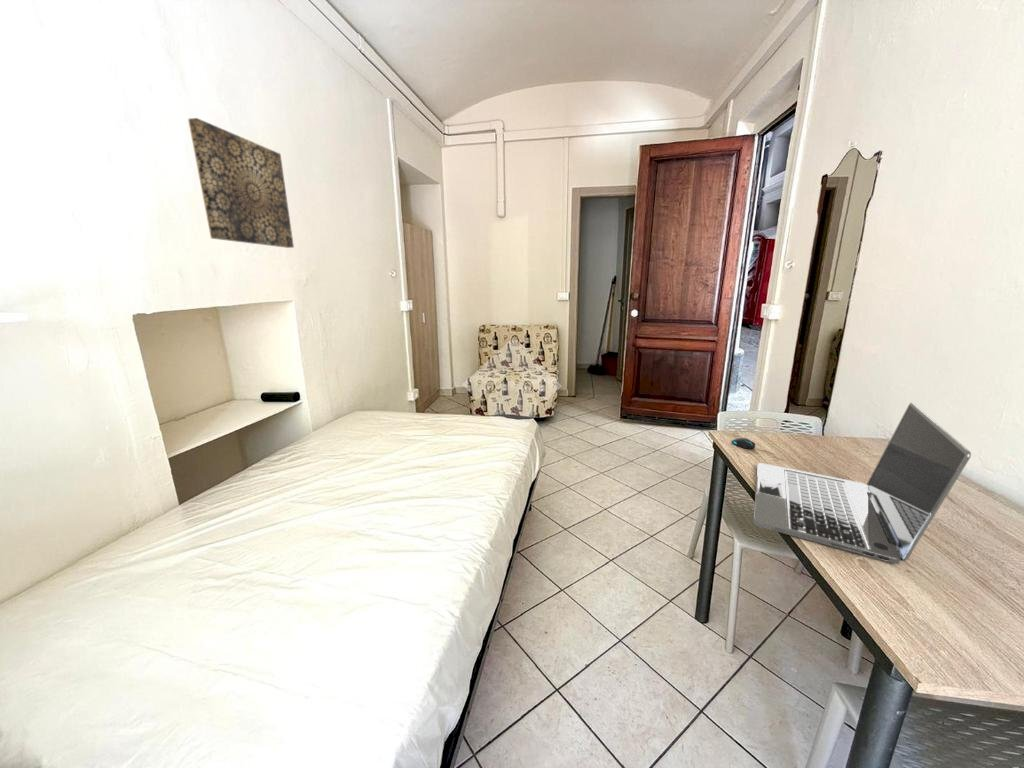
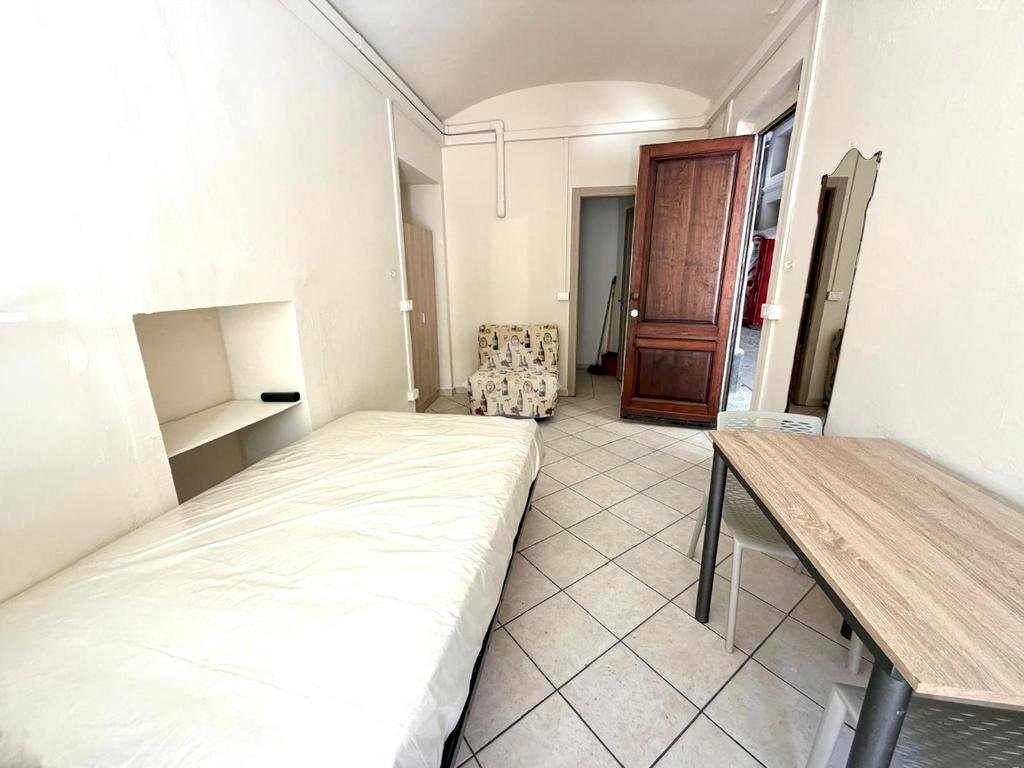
- mouse (755, 448)
- laptop (834, 477)
- wall art (248, 192)
